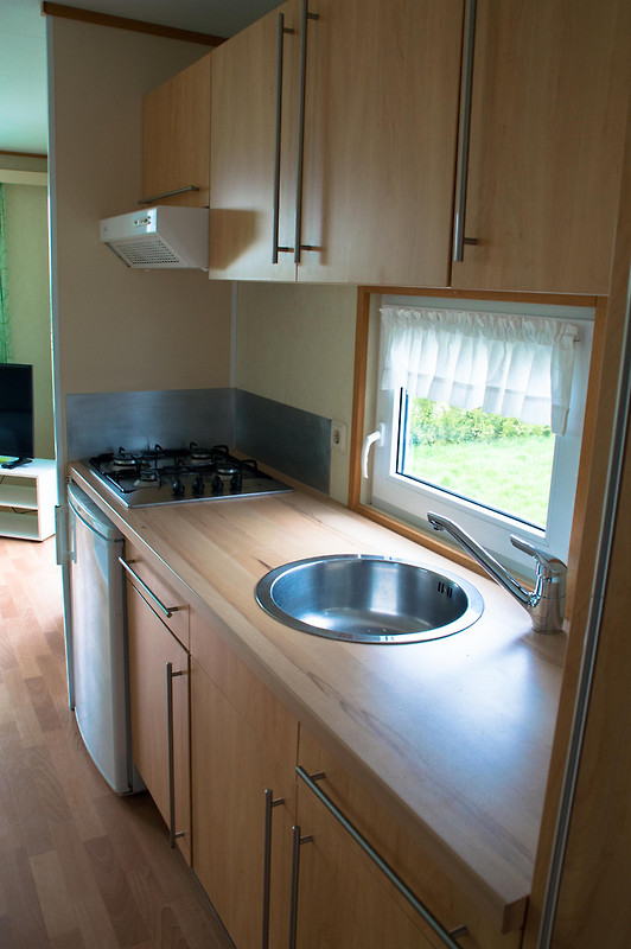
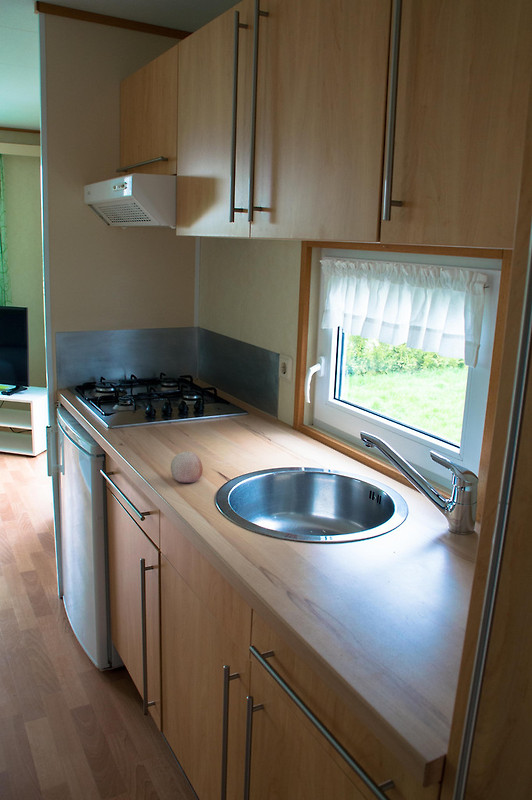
+ apple (186, 466)
